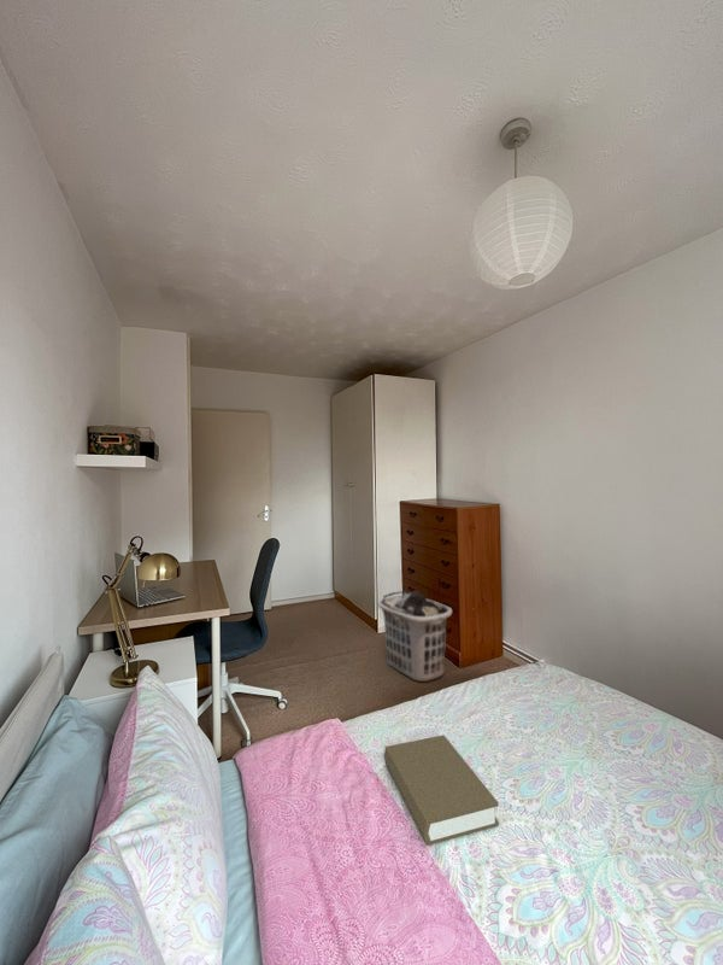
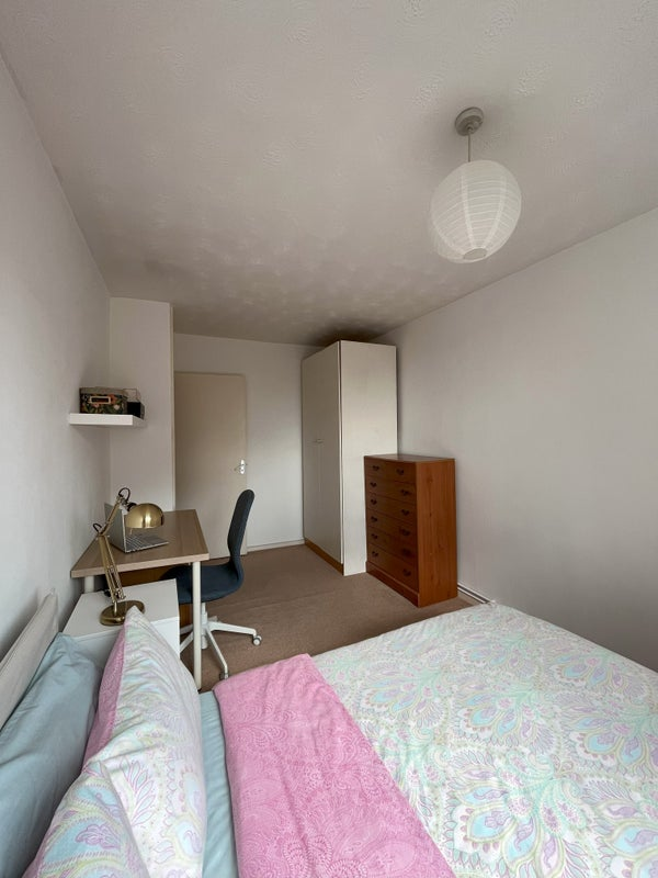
- clothes hamper (413, 630)
- book (435, 782)
